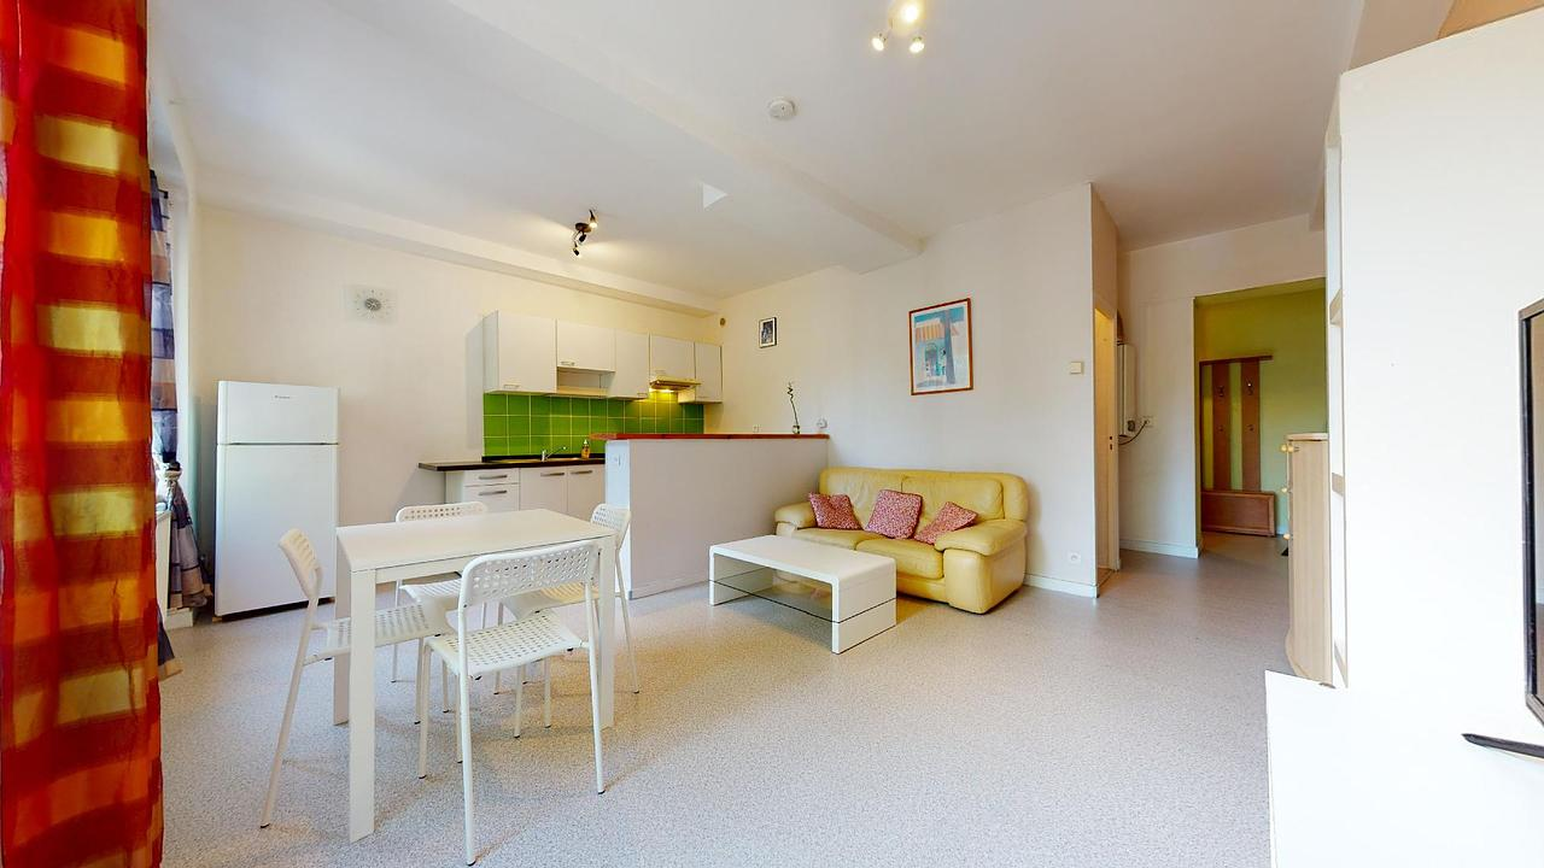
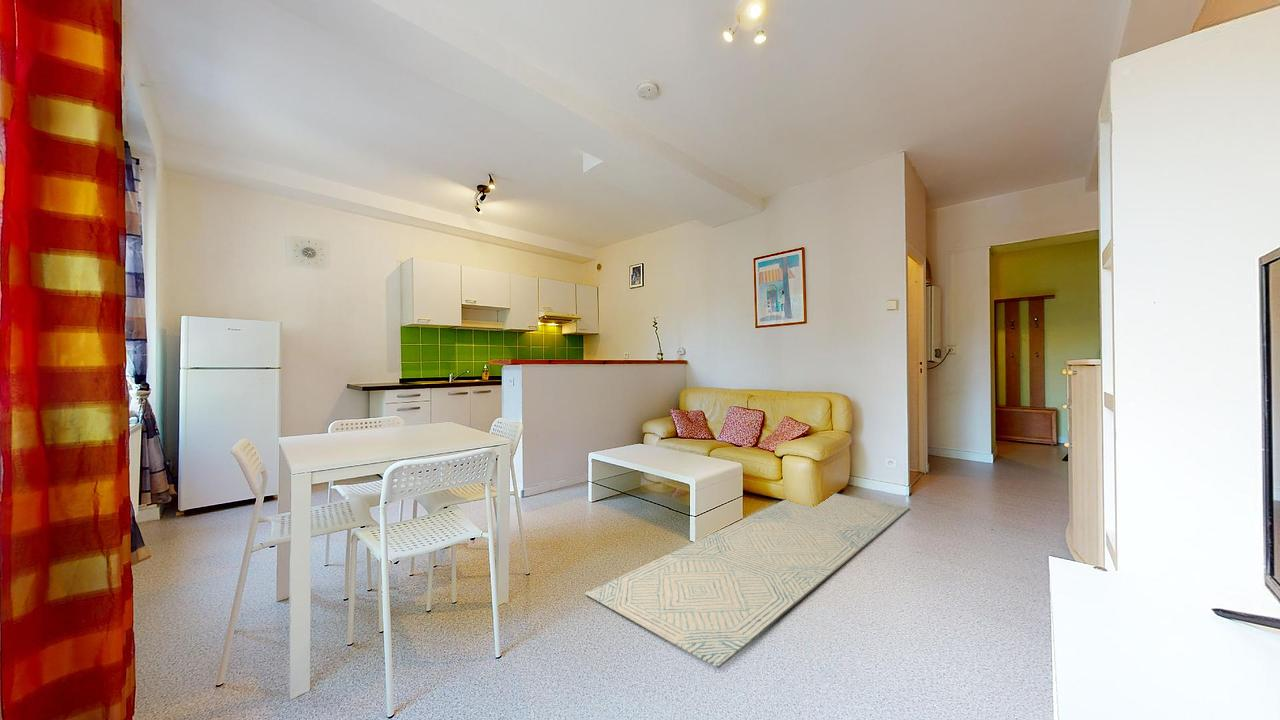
+ rug (782, 541)
